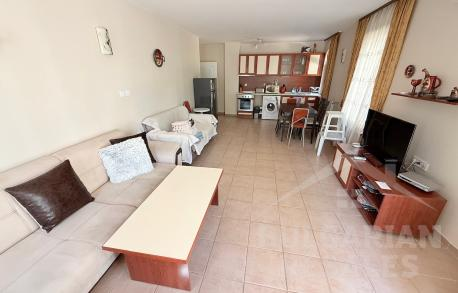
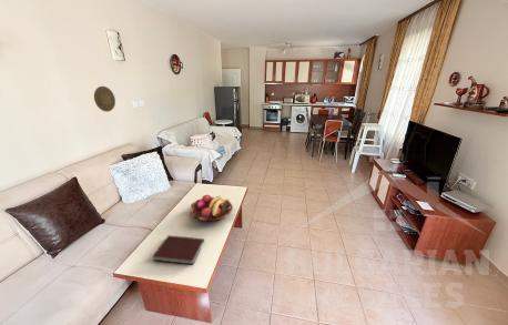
+ decorative plate (105, 99)
+ notebook (180, 248)
+ fruit basket (212, 206)
